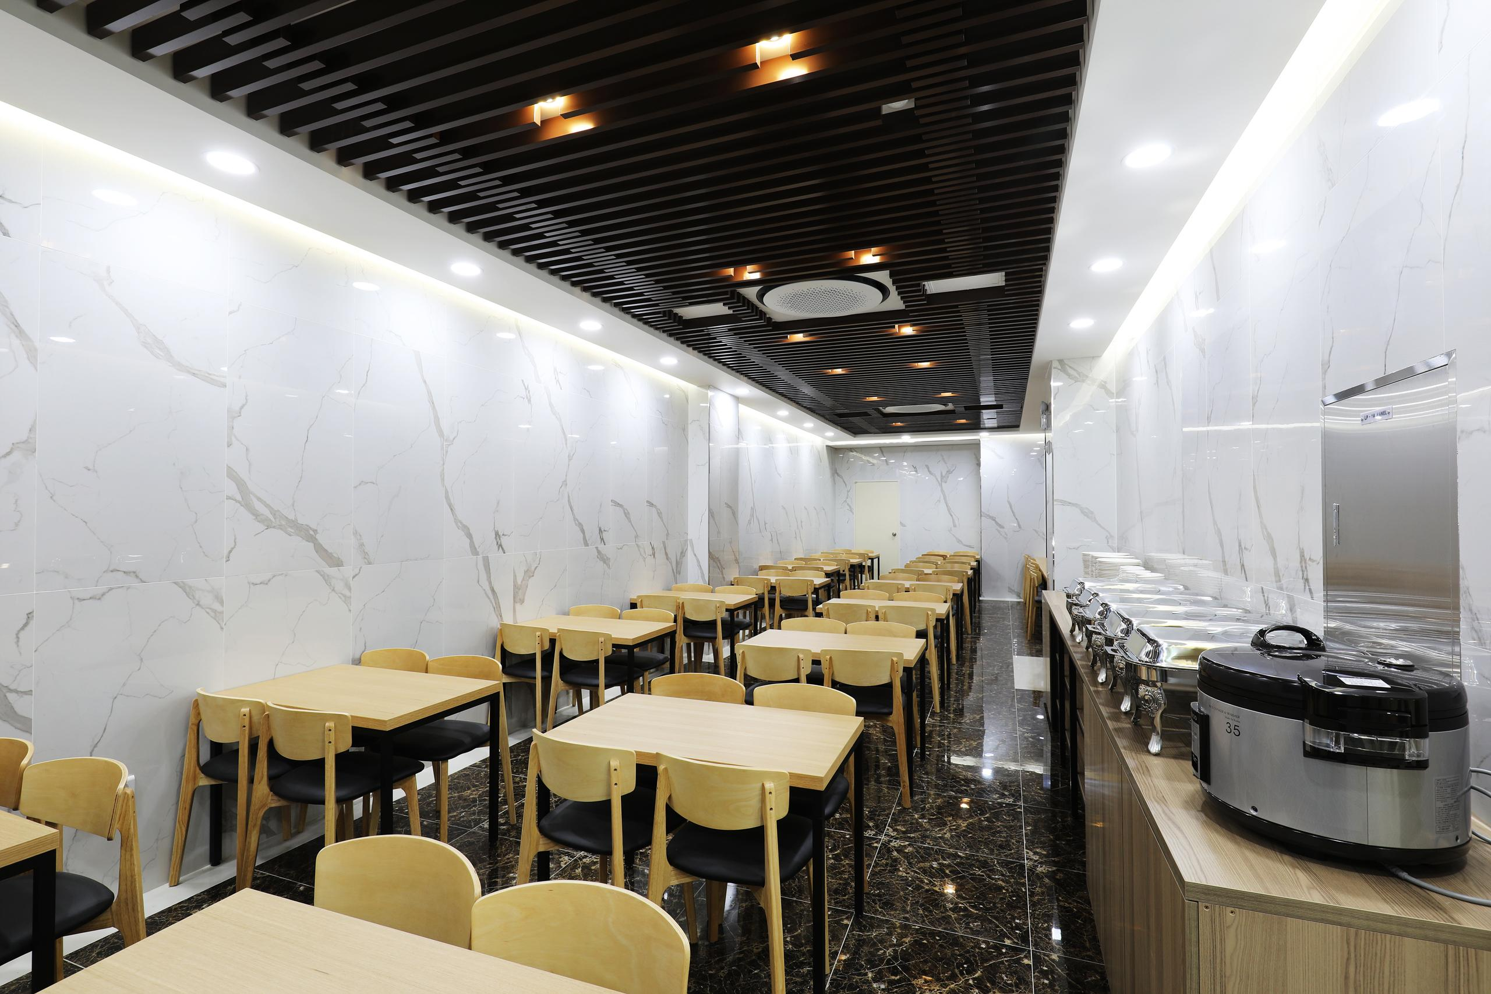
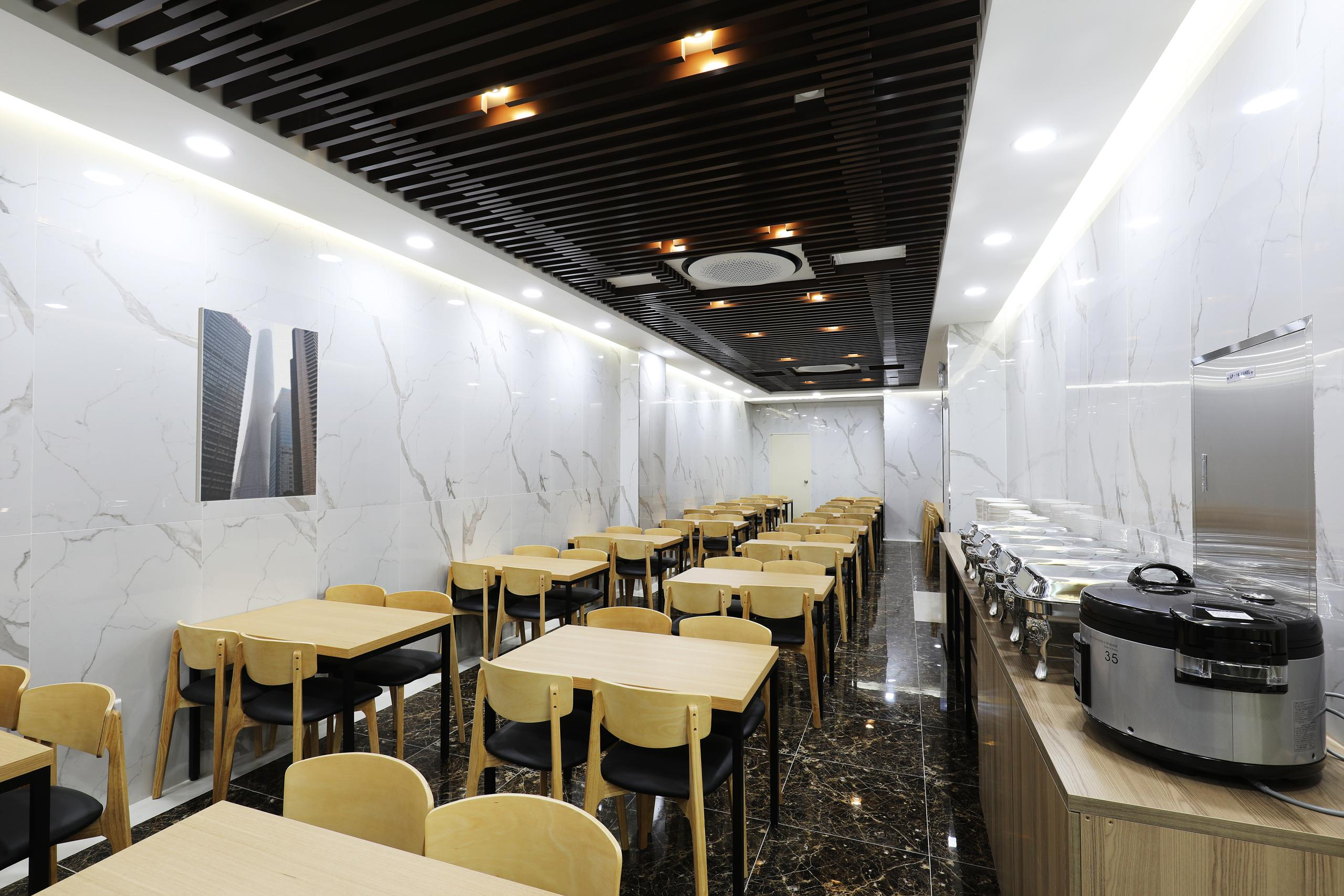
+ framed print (262, 409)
